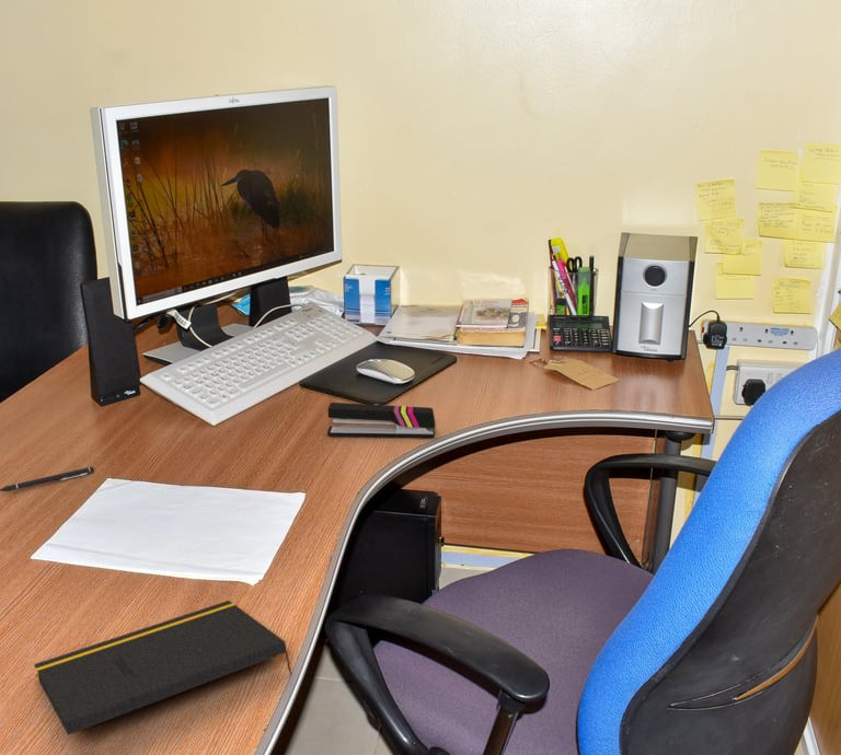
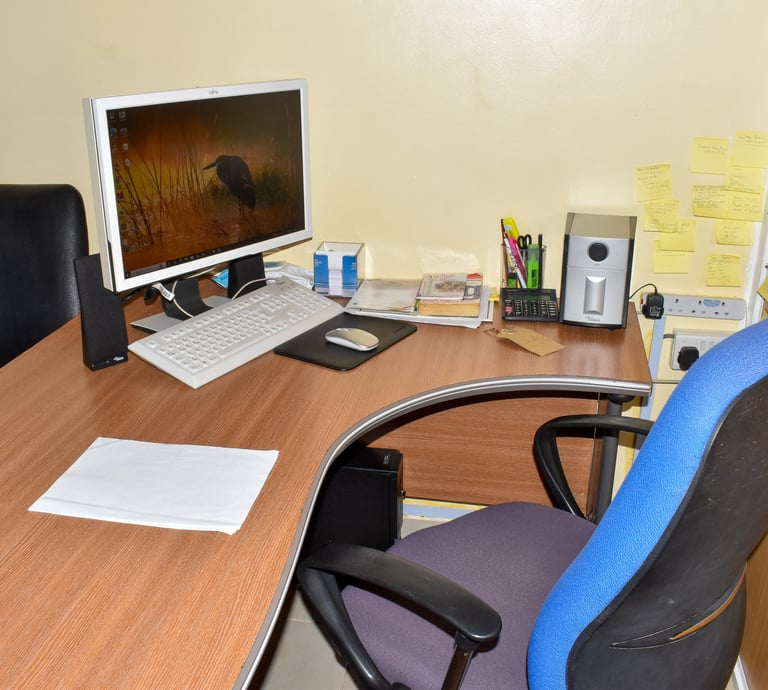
- notepad (159, 659)
- stapler (381, 419)
- pen (46, 479)
